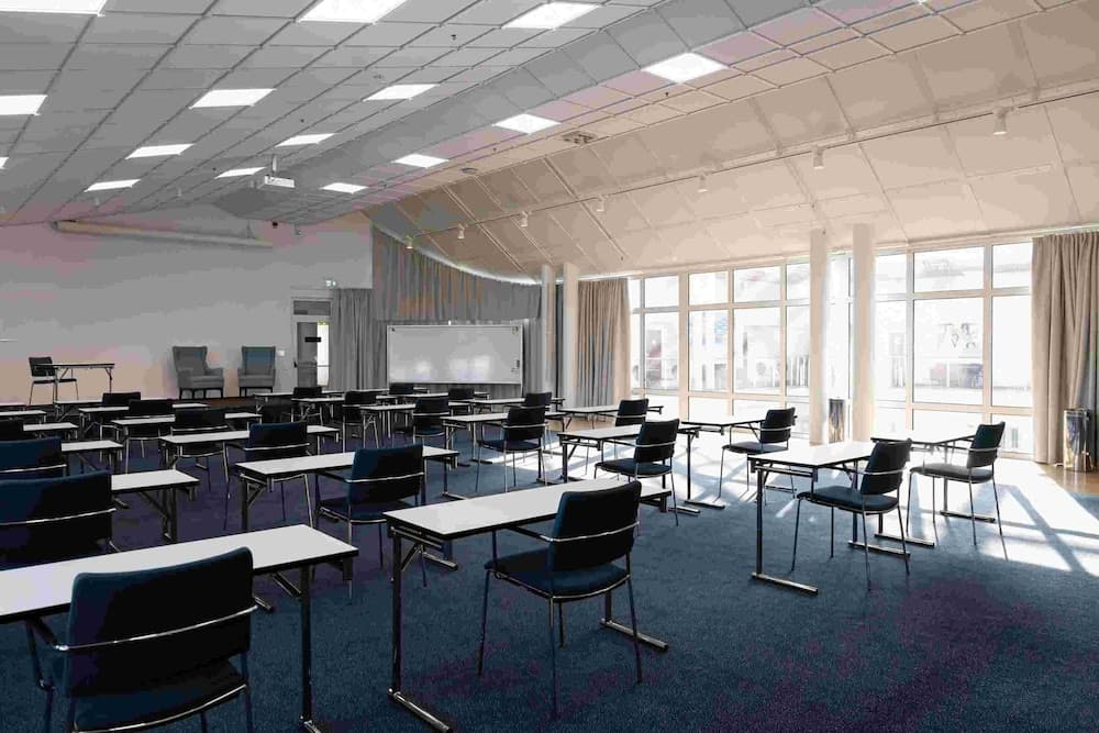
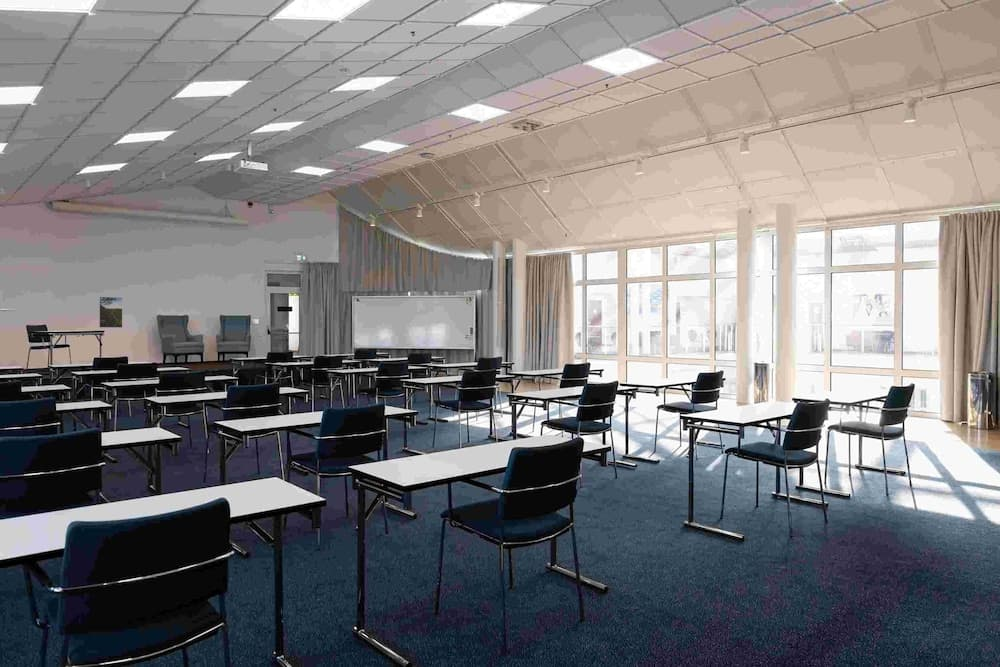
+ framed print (110, 312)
